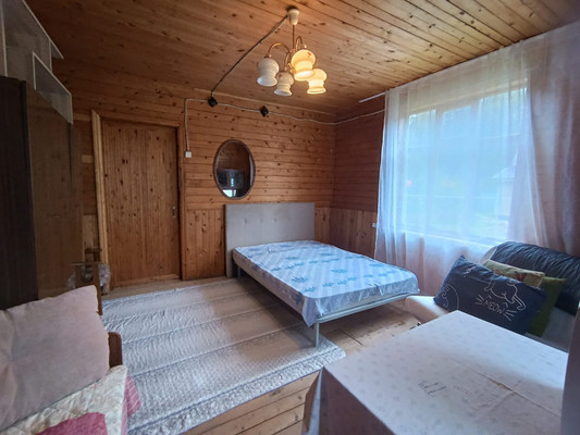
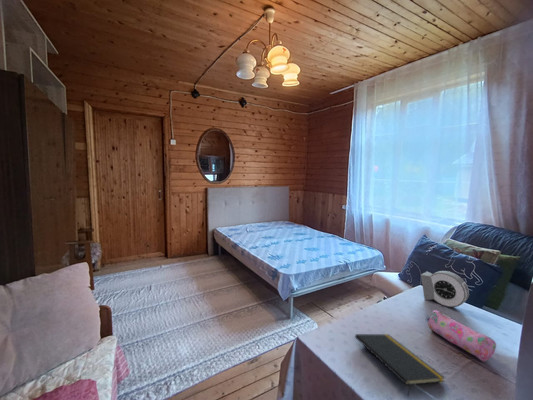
+ notepad (395, 355)
+ alarm clock (444, 287)
+ pencil case (458, 333)
